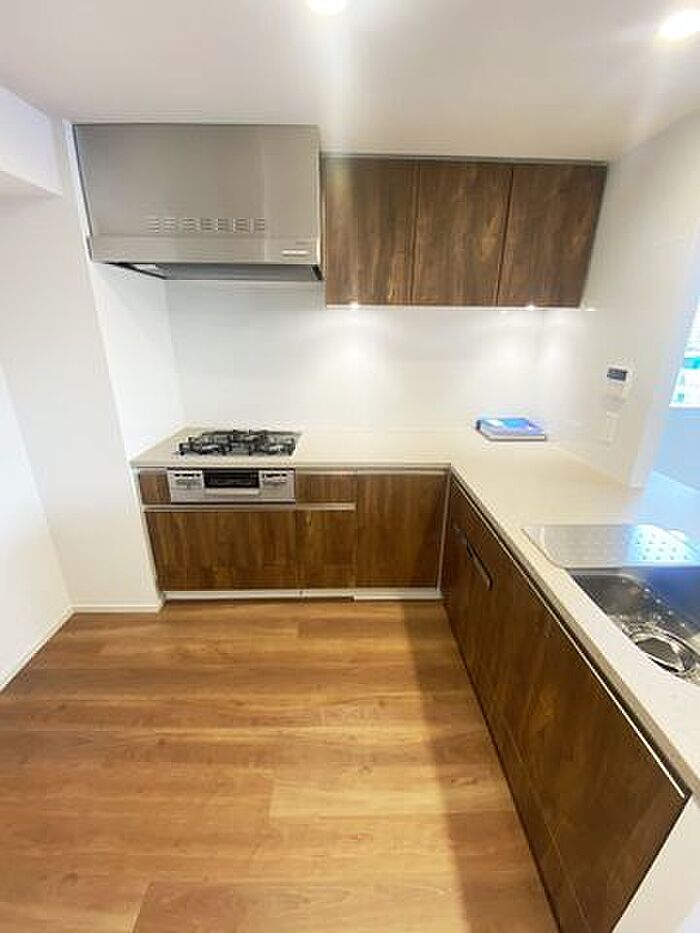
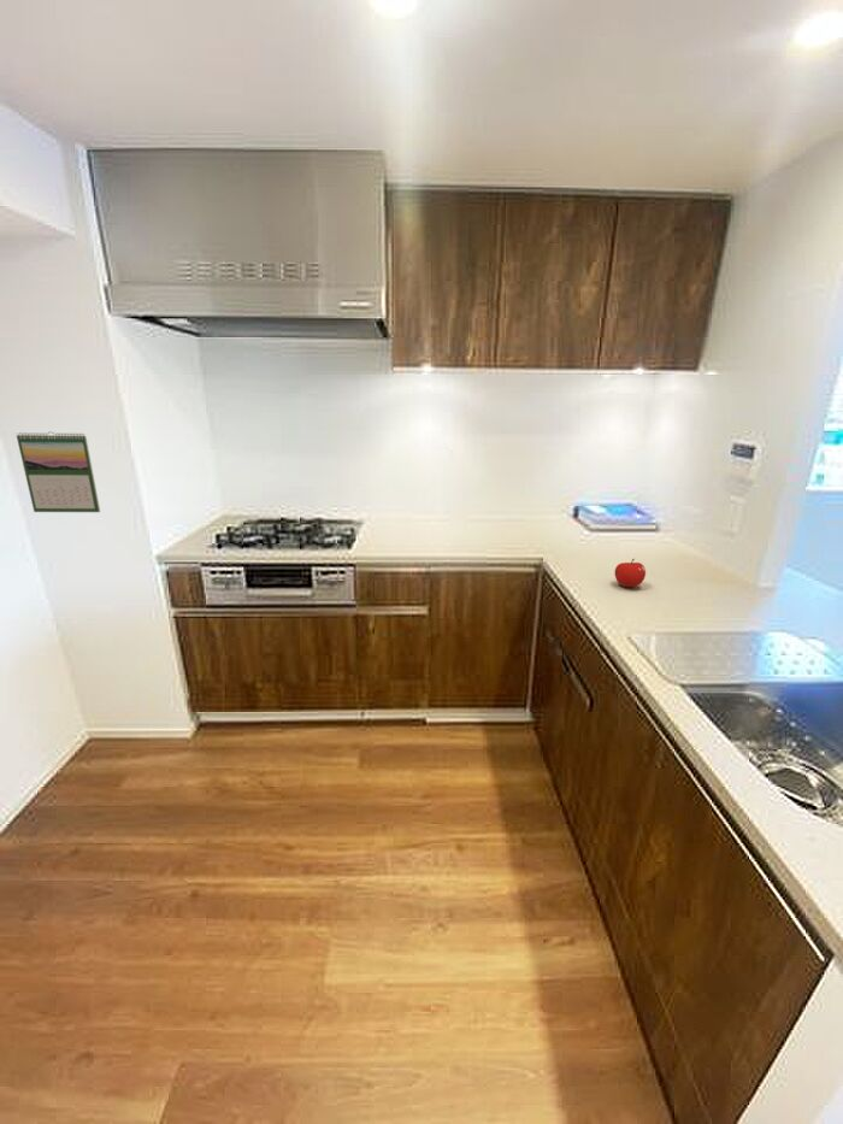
+ calendar (59, 472)
+ fruit (630, 572)
